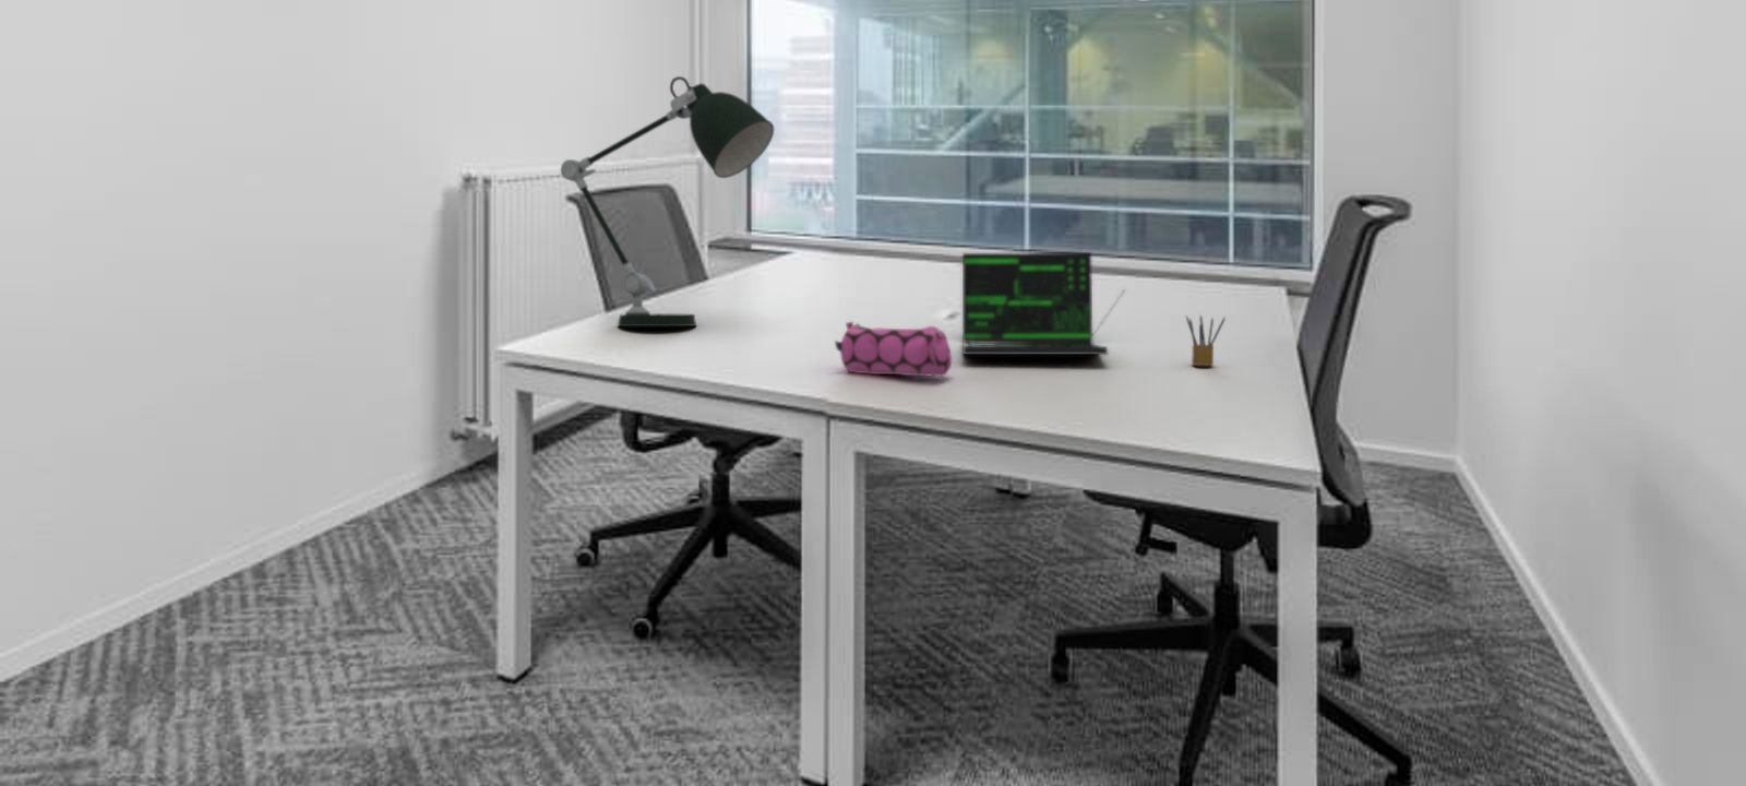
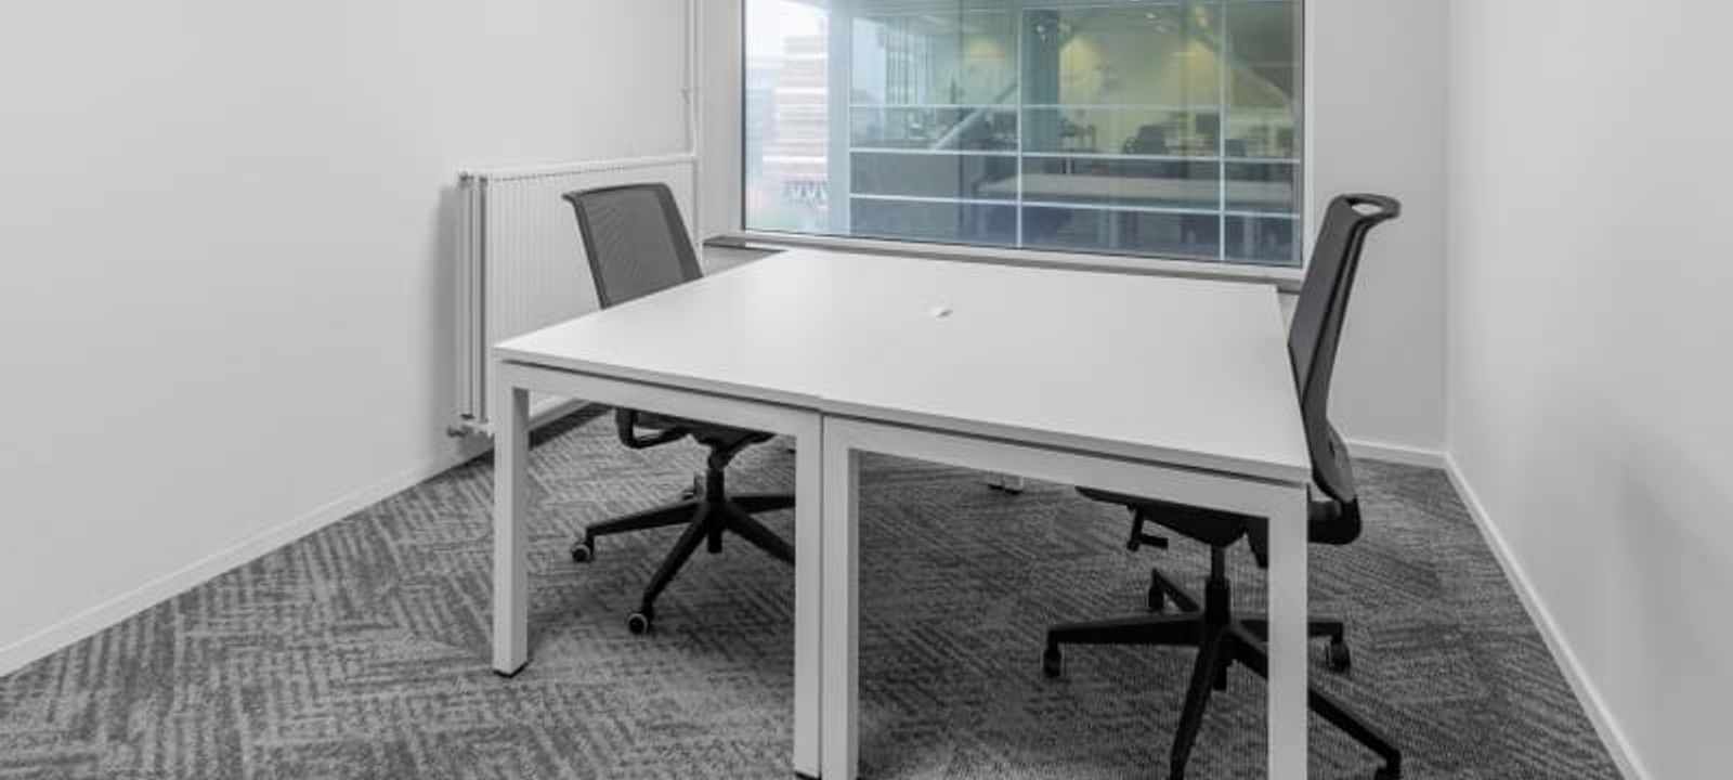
- laptop (1048, 301)
- pencil box (1204, 340)
- pencil case (895, 348)
- desk lamp (714, 173)
